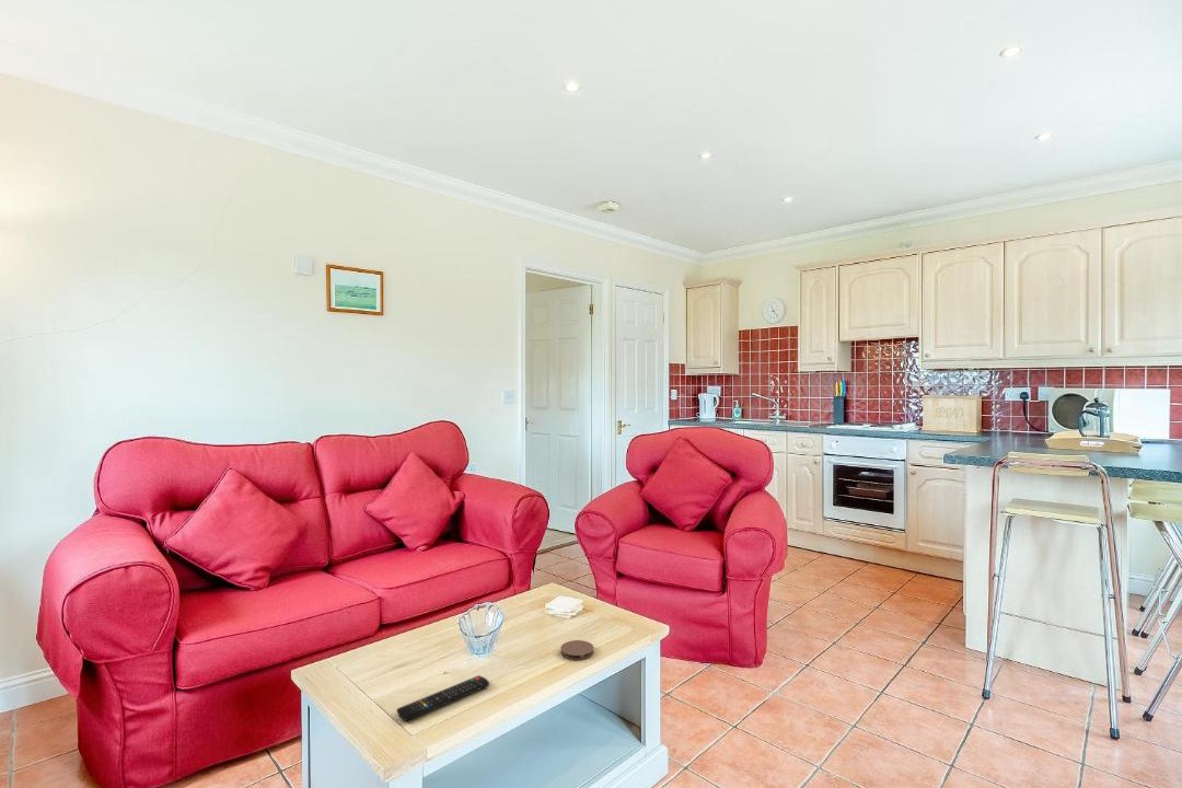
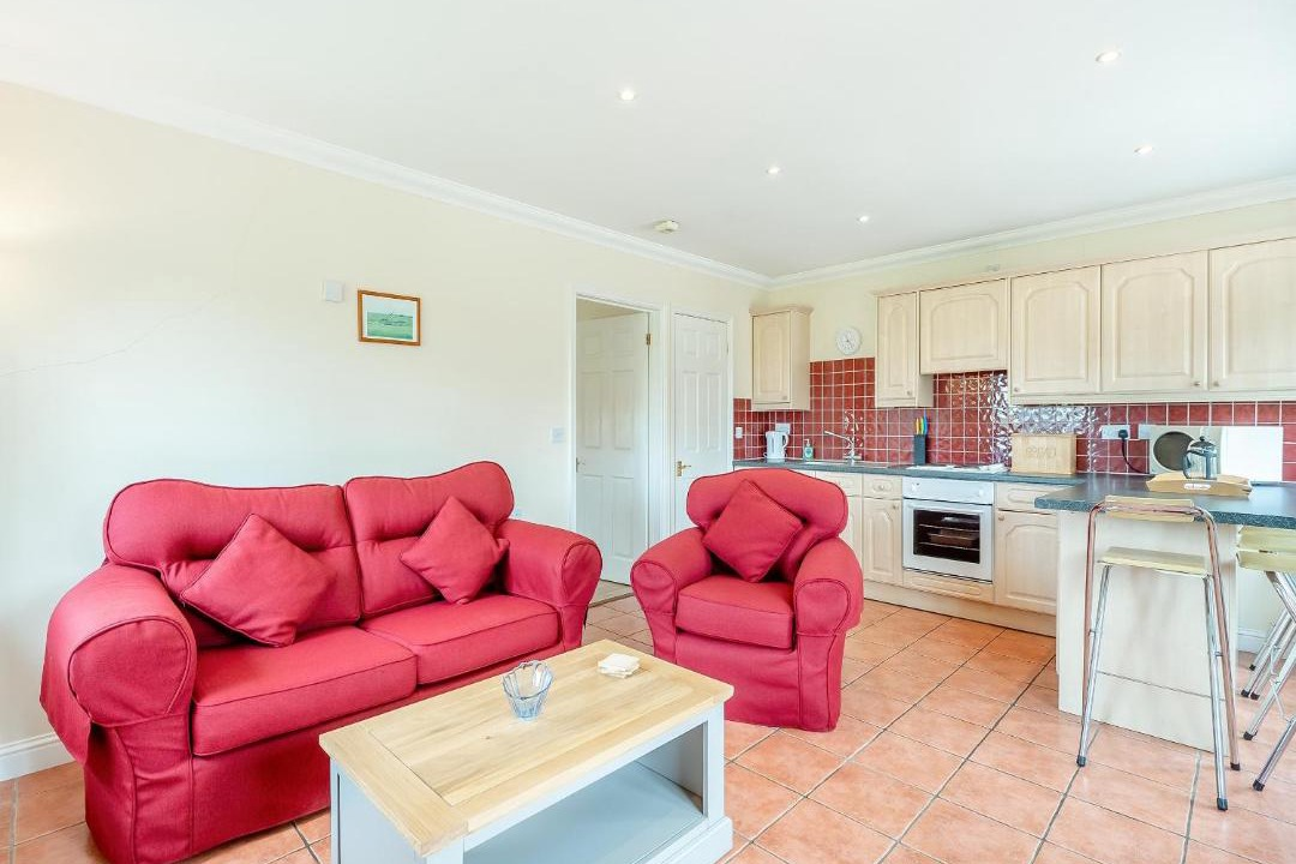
- remote control (445, 697)
- coaster (577, 649)
